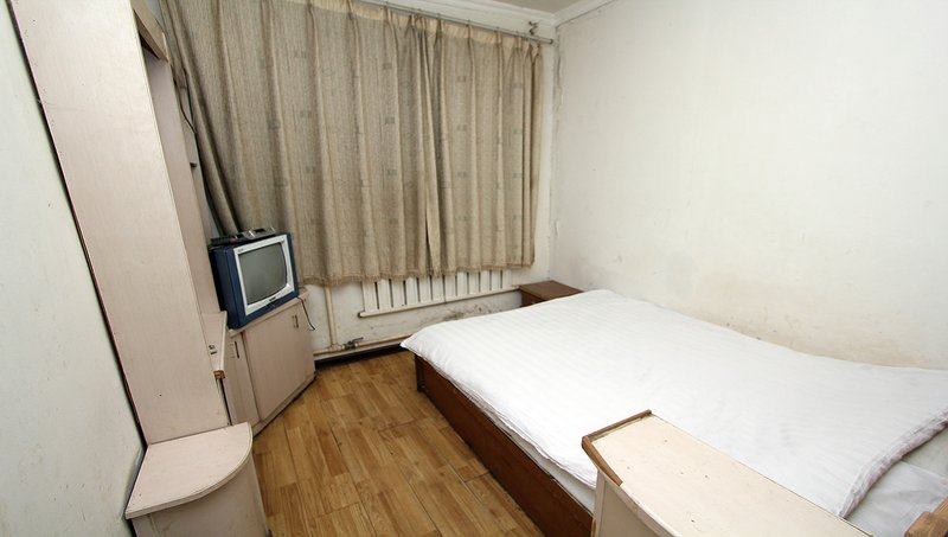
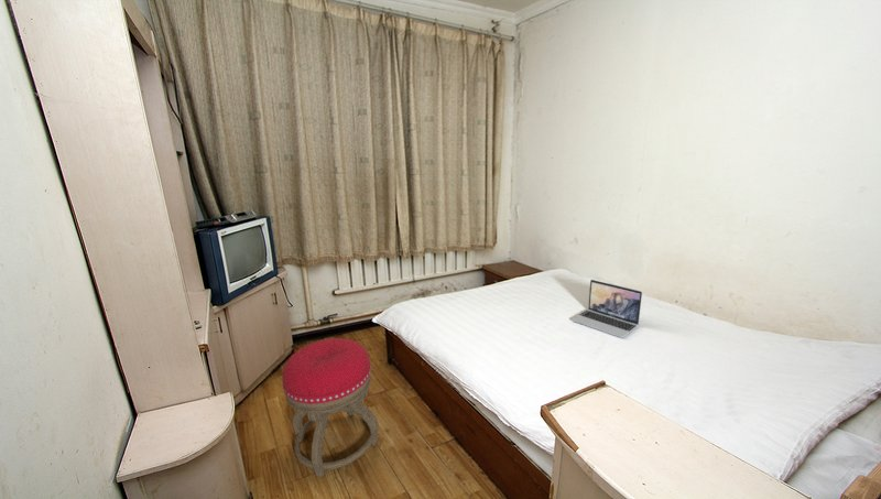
+ stool (331, 399)
+ laptop (605, 306)
